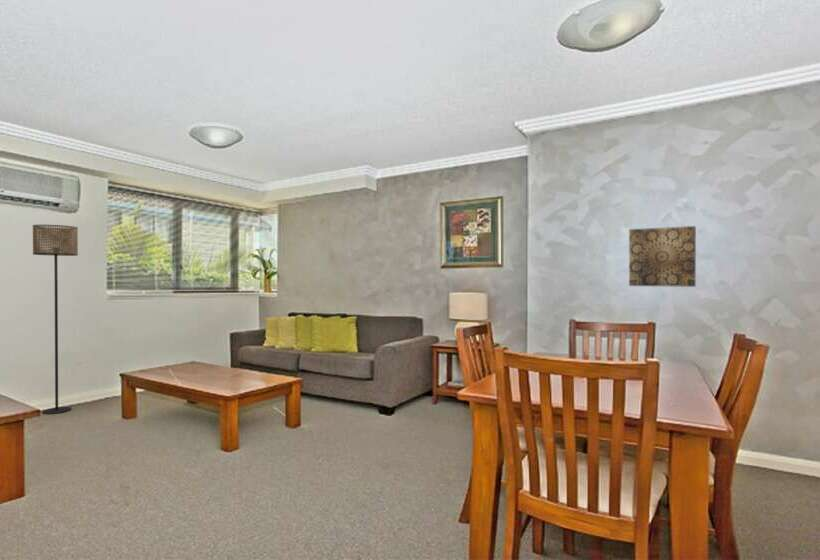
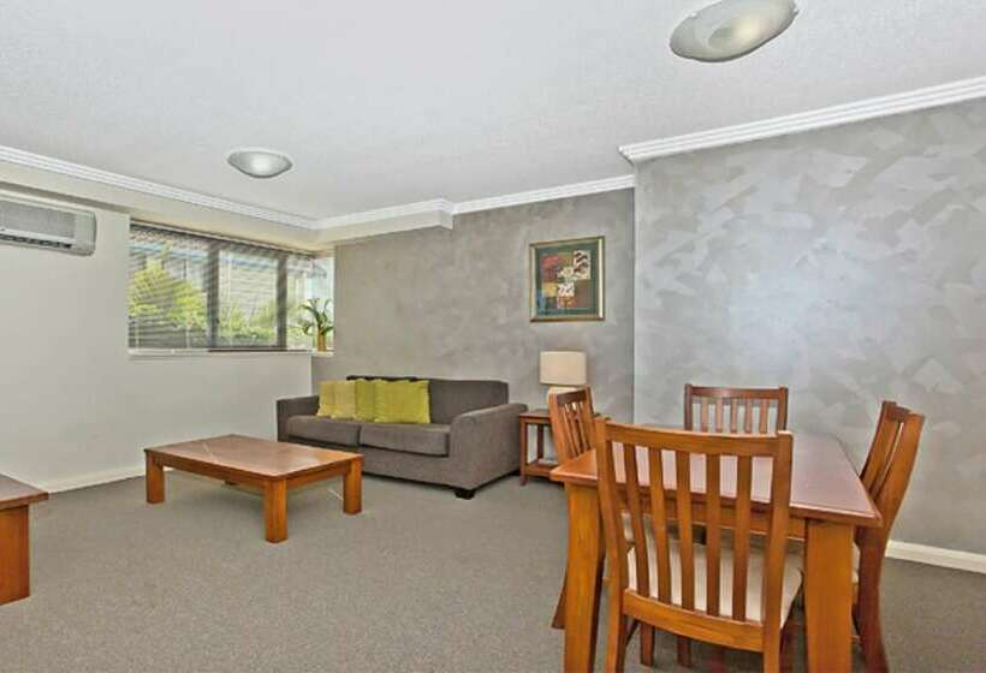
- floor lamp (56, 318)
- wall art (661, 257)
